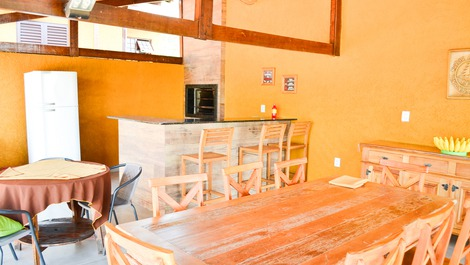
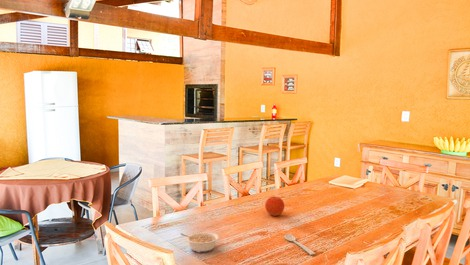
+ spoon (299, 243)
+ legume (201, 241)
+ fruit (274, 205)
